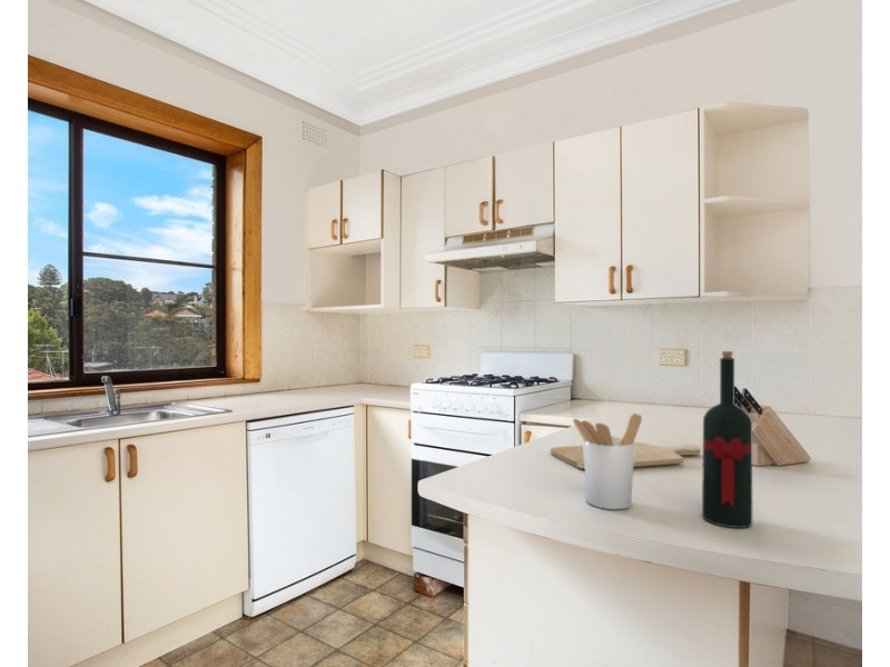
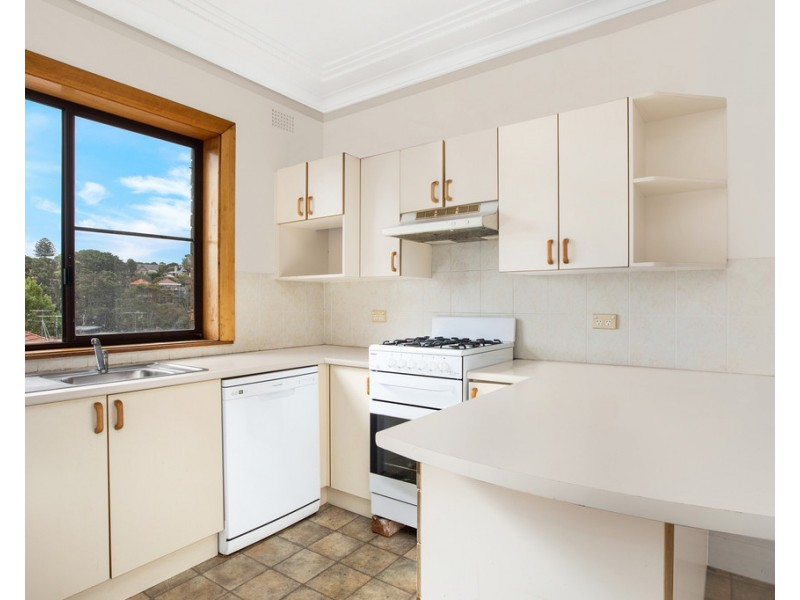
- chopping board (634, 454)
- wine bottle (726, 436)
- utensil holder (603, 458)
- knife block (762, 422)
